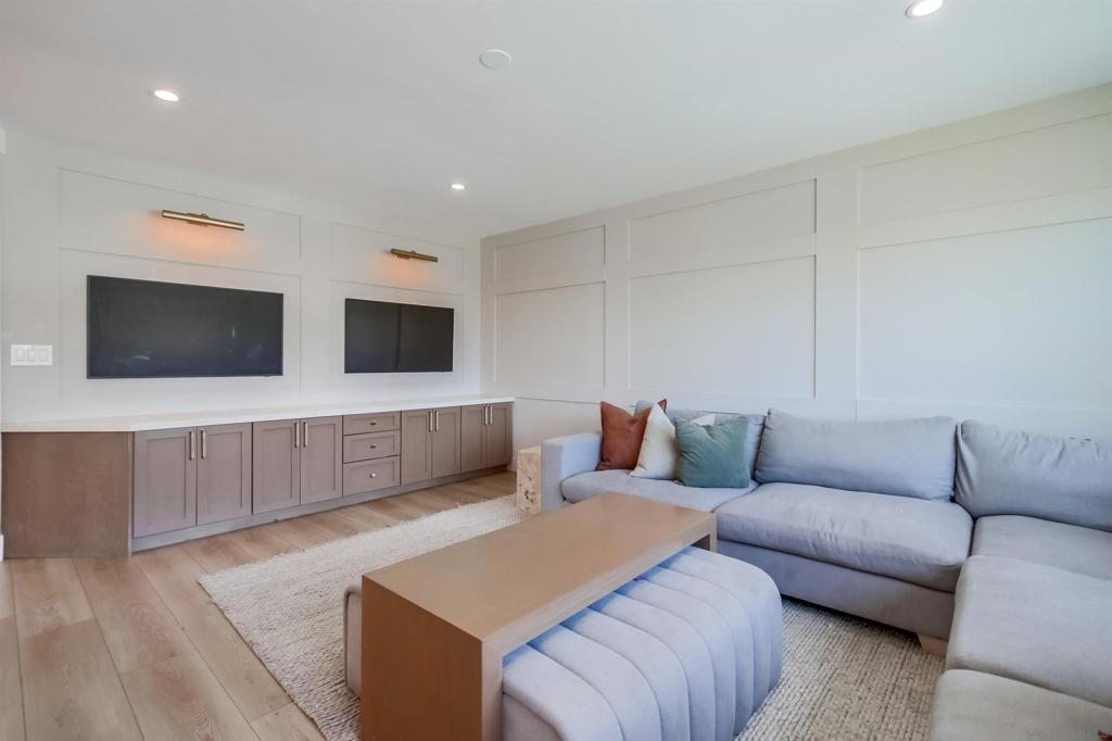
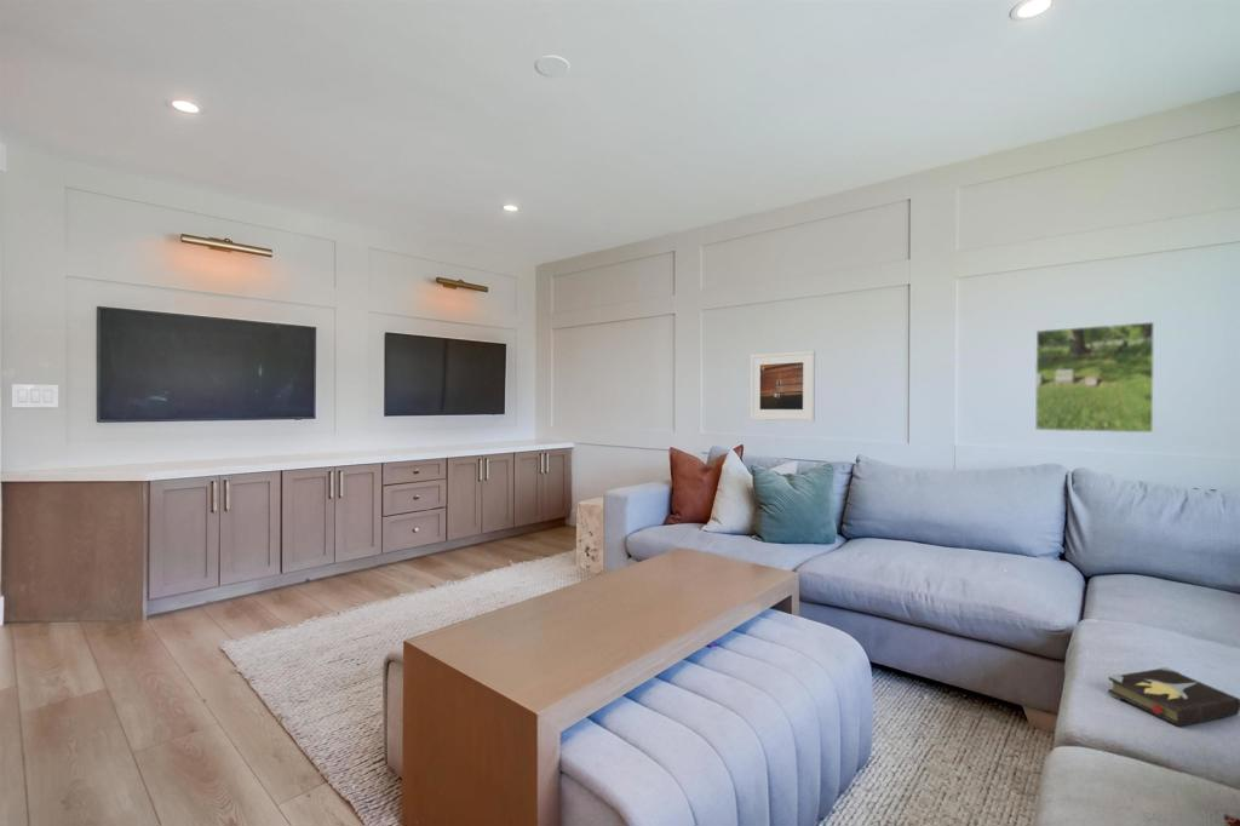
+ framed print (1091, 379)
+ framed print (781, 386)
+ hardback book (1171, 694)
